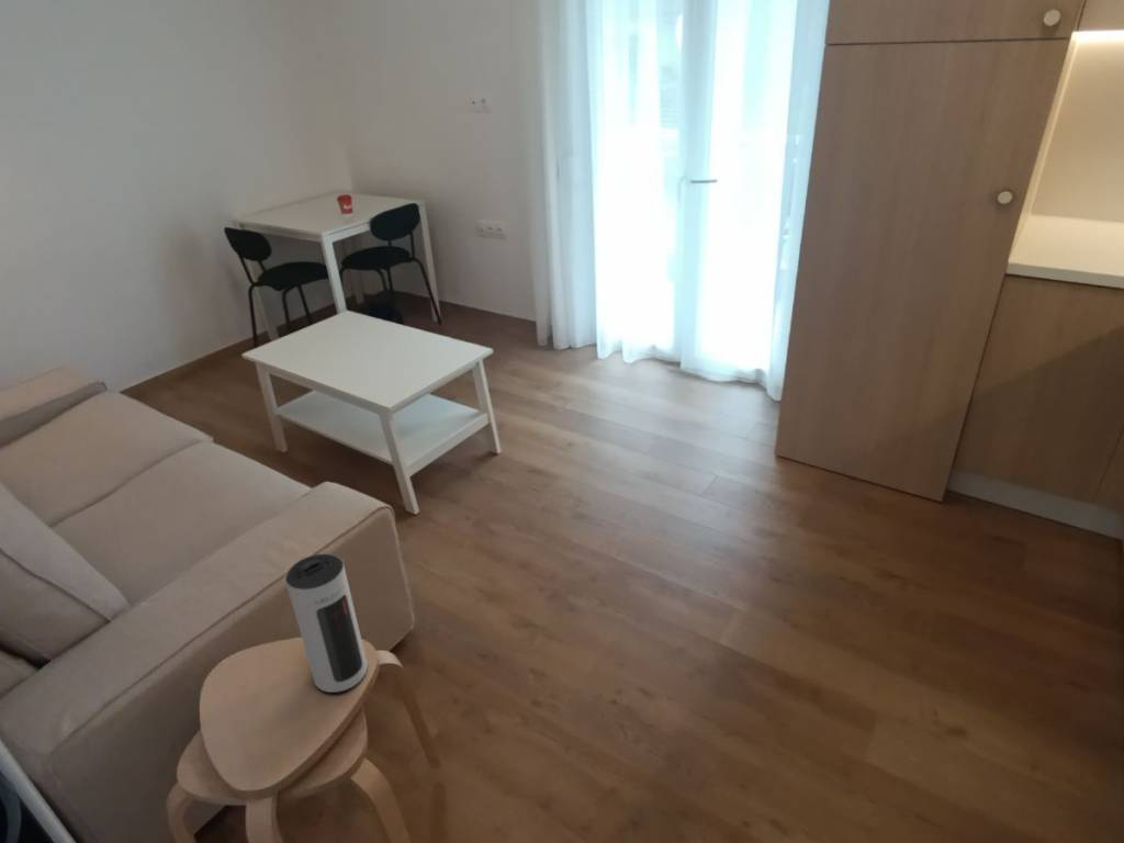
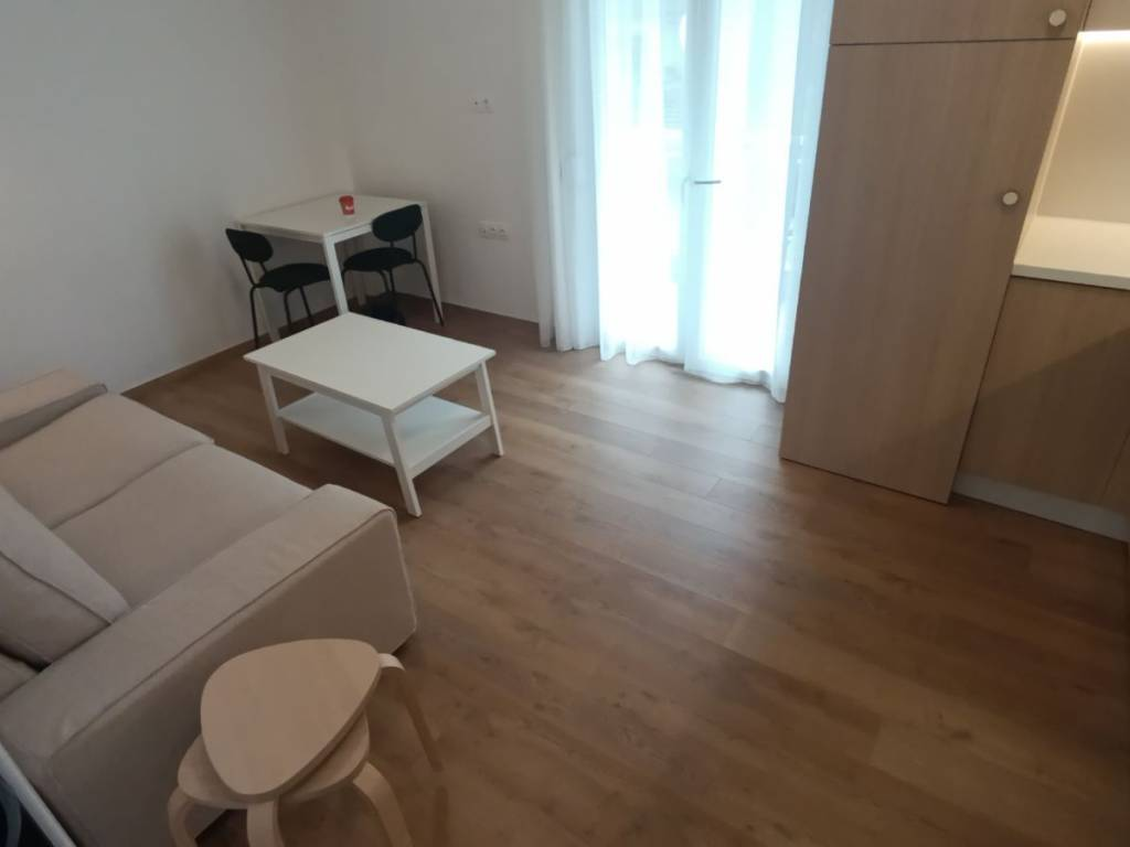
- speaker (327, 622)
